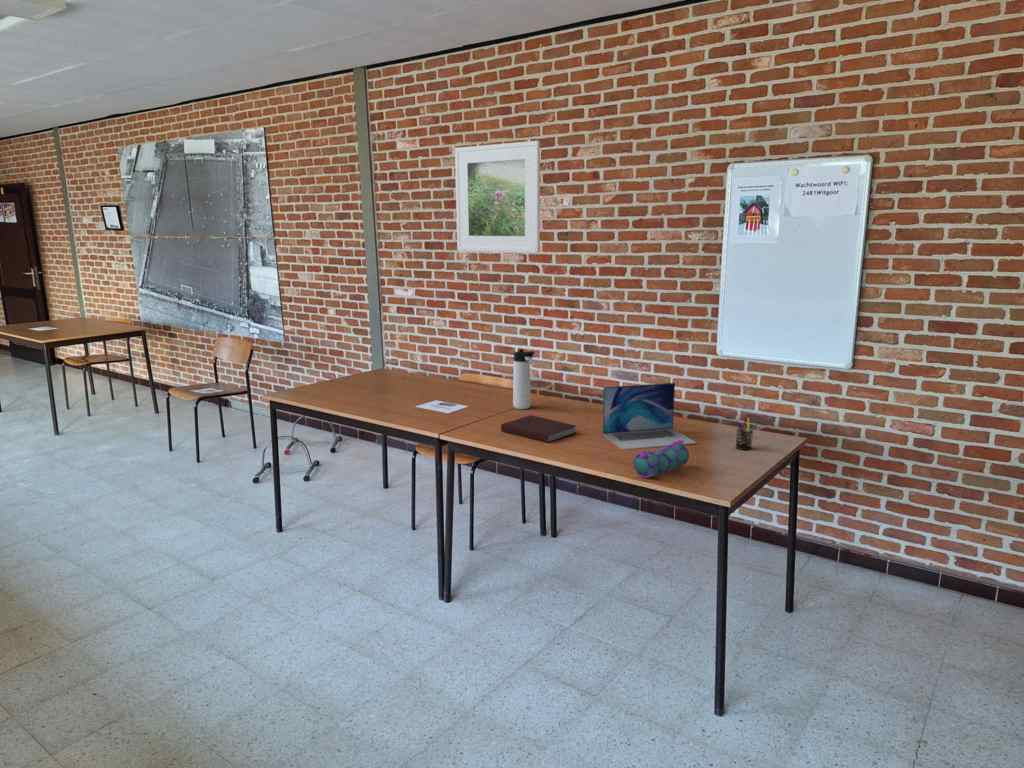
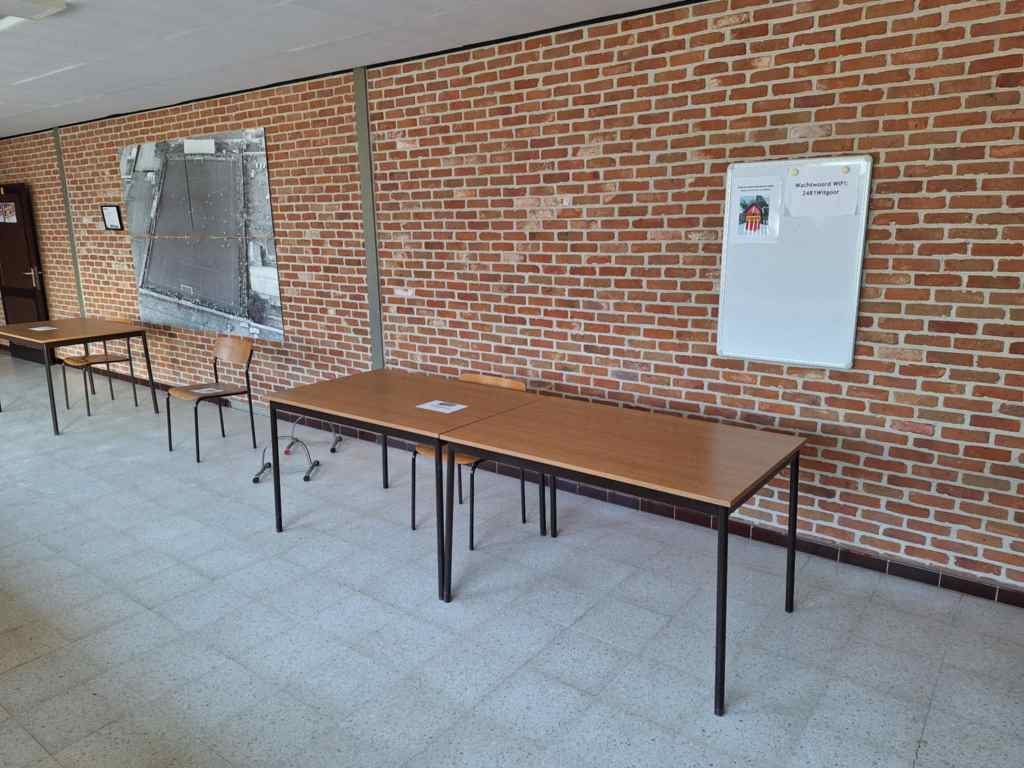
- pen holder (746, 432)
- notebook (538, 428)
- thermos bottle (524, 379)
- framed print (496, 199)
- pencil case (662, 458)
- laptop (649, 414)
